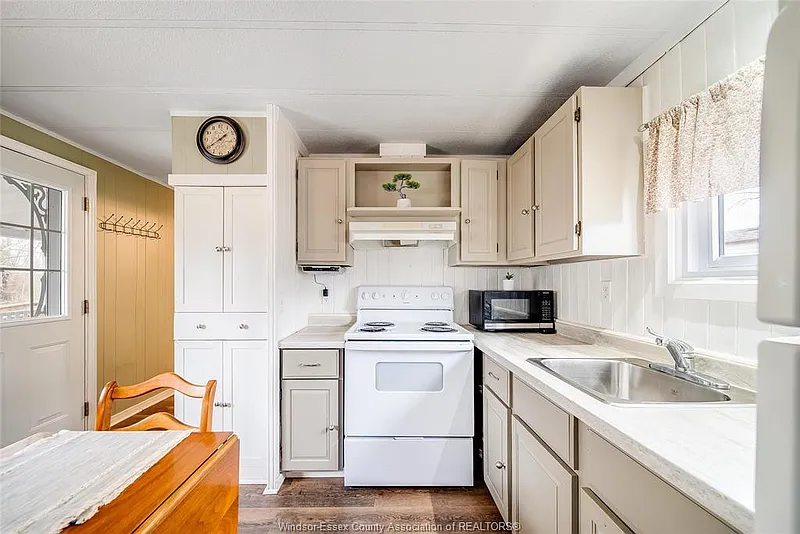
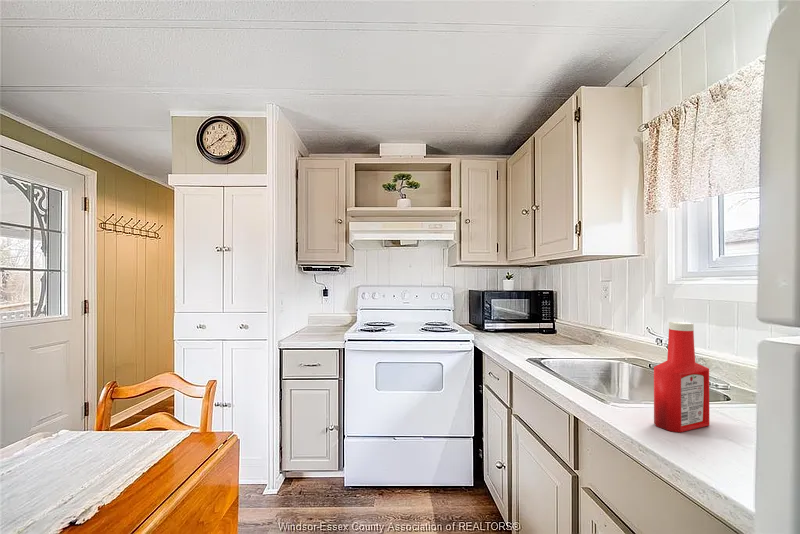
+ soap bottle (681, 373)
